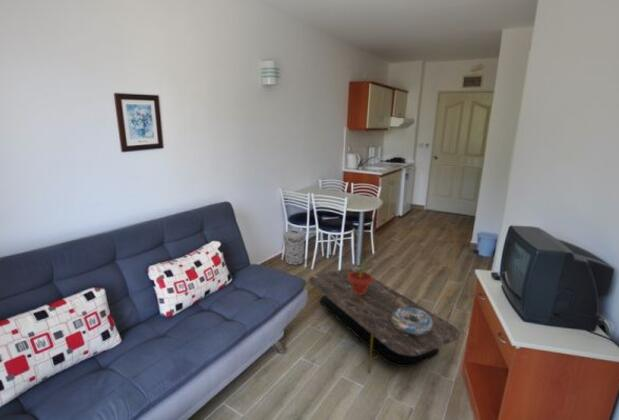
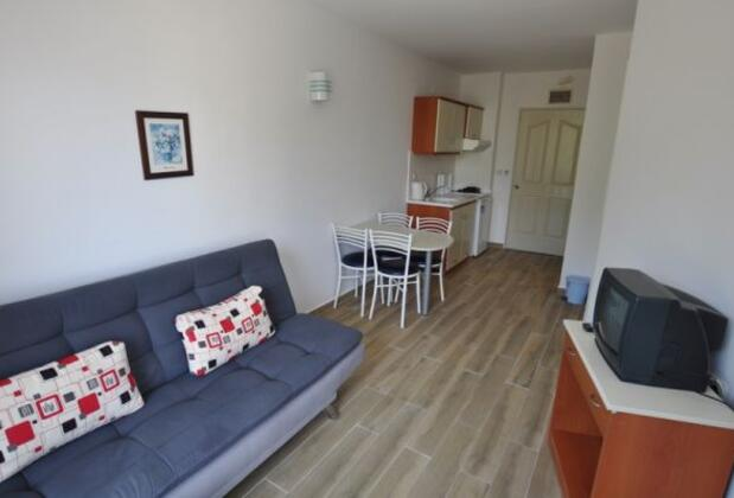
- coffee table (371, 317)
- decorative bowl (410, 321)
- potted plant (361, 273)
- trash can (294, 246)
